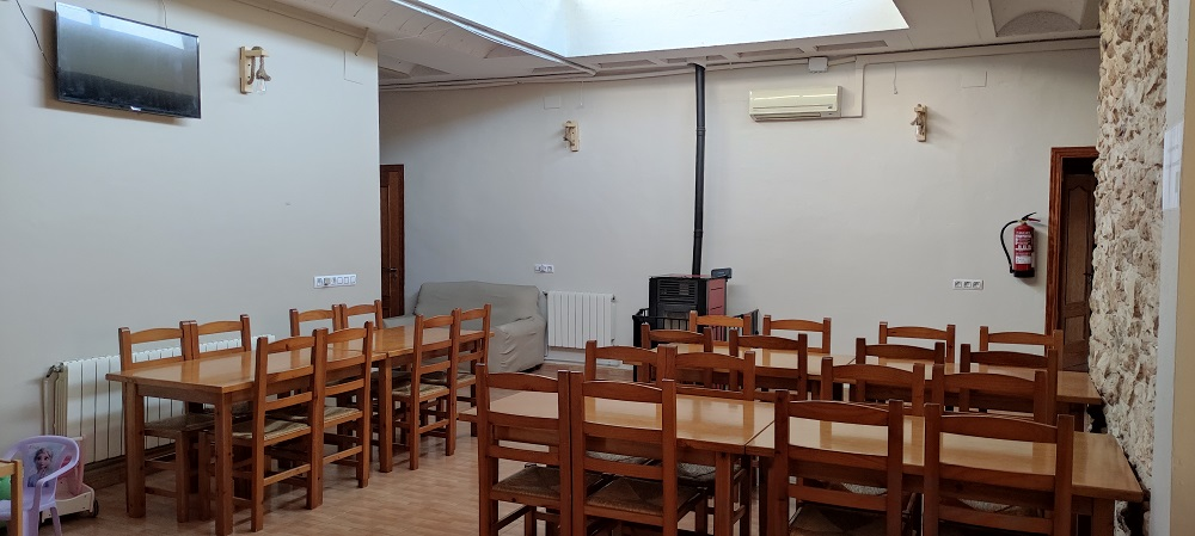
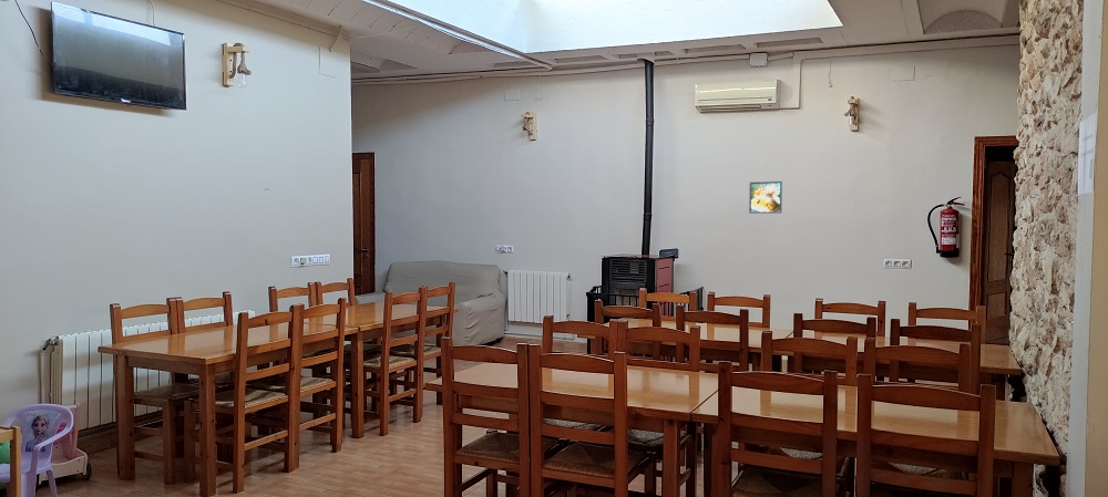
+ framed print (765, 197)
